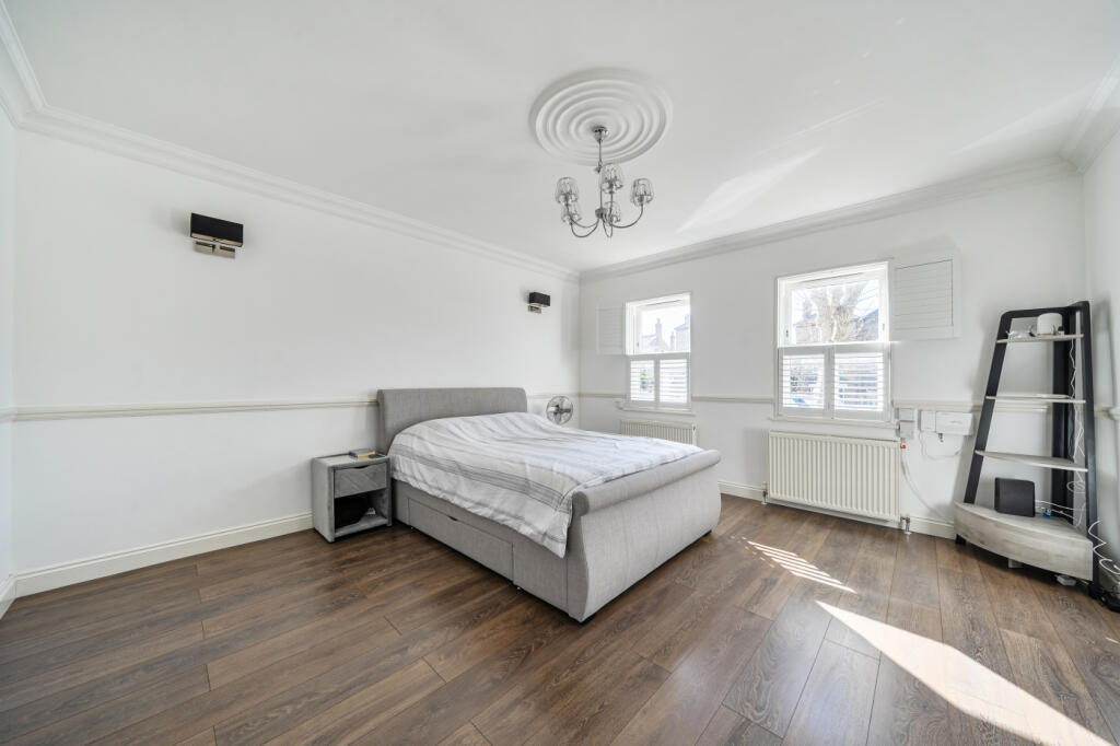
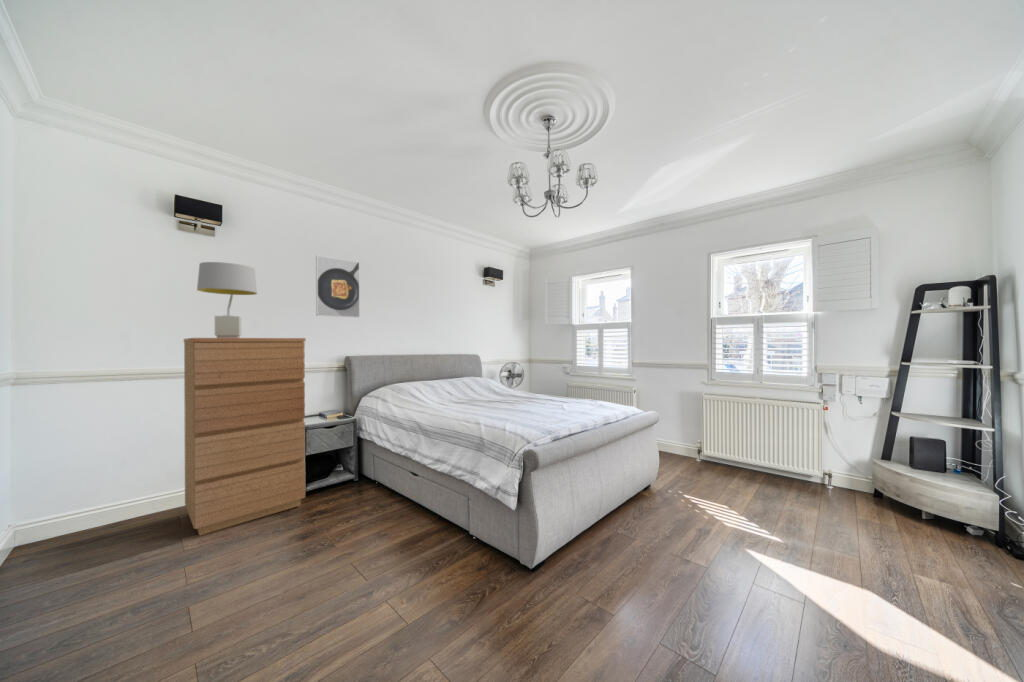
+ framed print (338, 287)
+ table lamp (229, 300)
+ dresser (245, 423)
